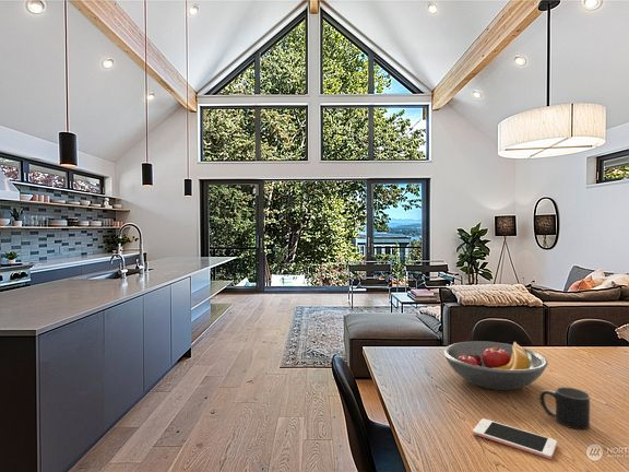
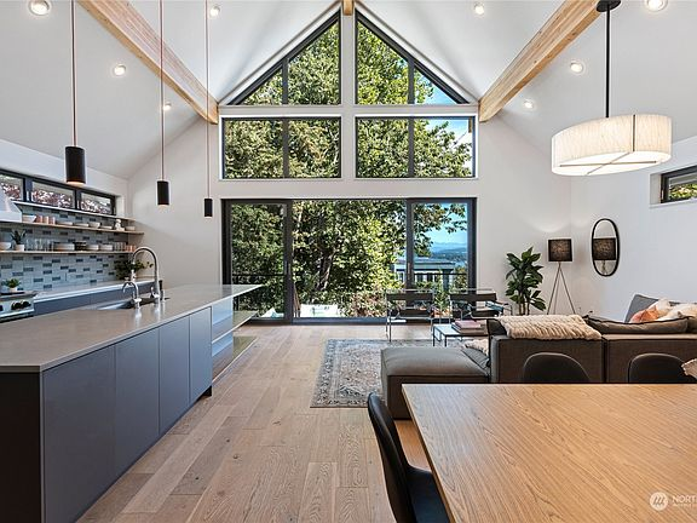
- fruit bowl (492, 364)
- mug (563, 404)
- cell phone (513, 437)
